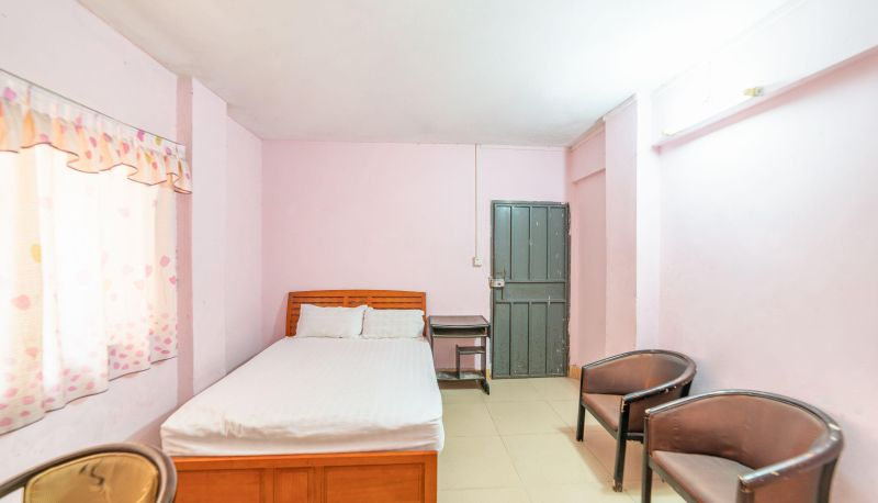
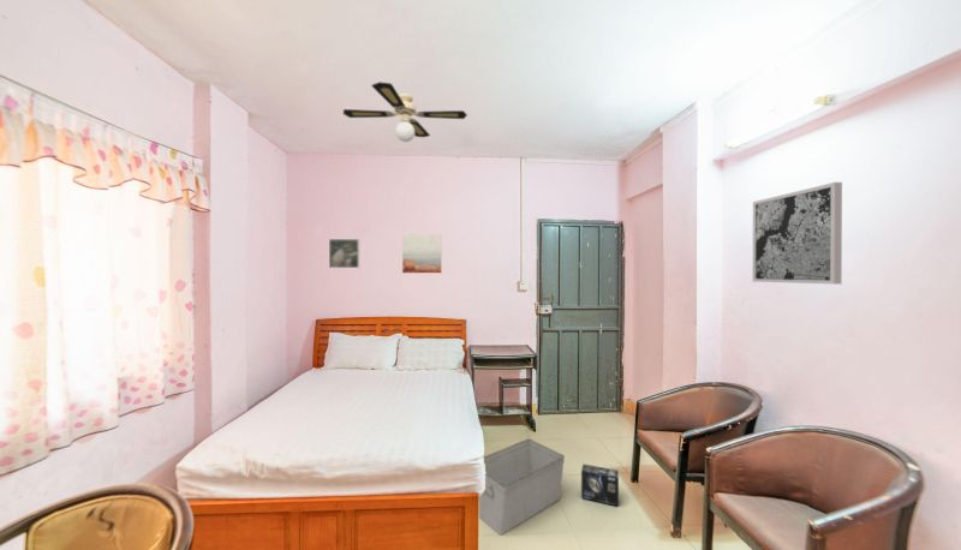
+ storage bin (518, 482)
+ wall art (422, 253)
+ wall art (792, 238)
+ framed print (344, 253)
+ box (599, 484)
+ ceiling fan (405, 119)
